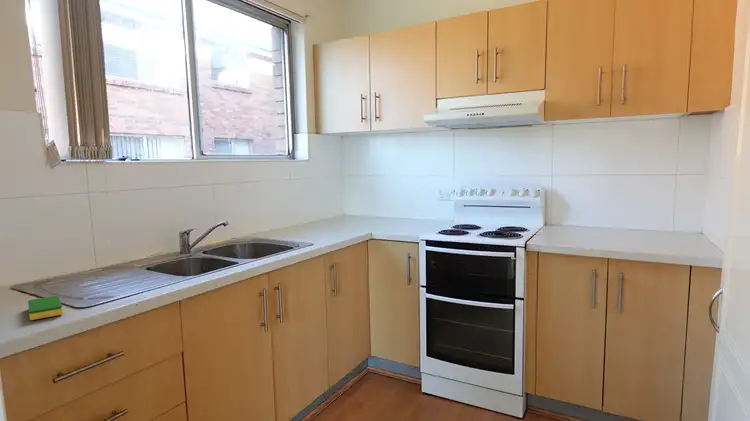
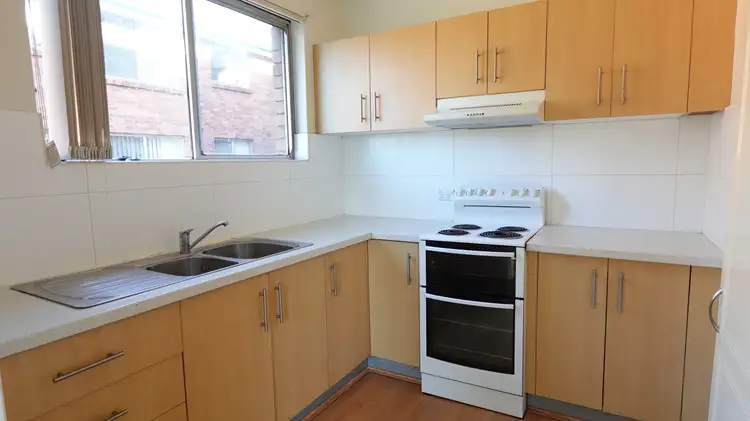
- dish sponge (45, 307)
